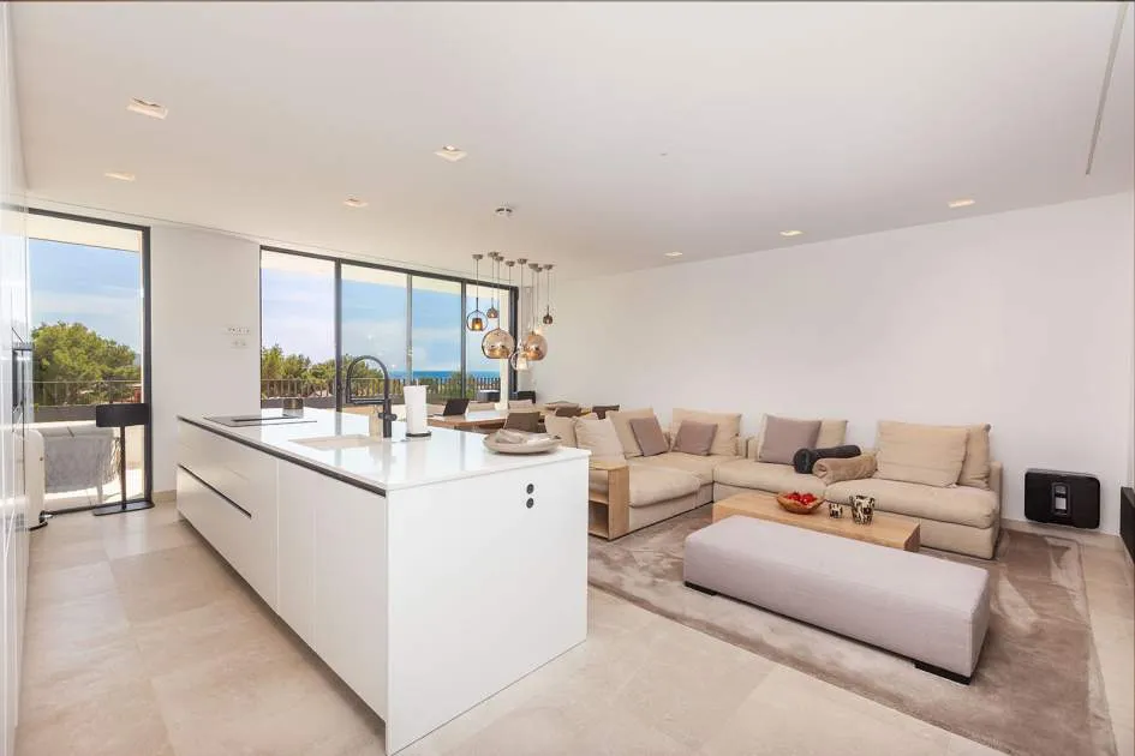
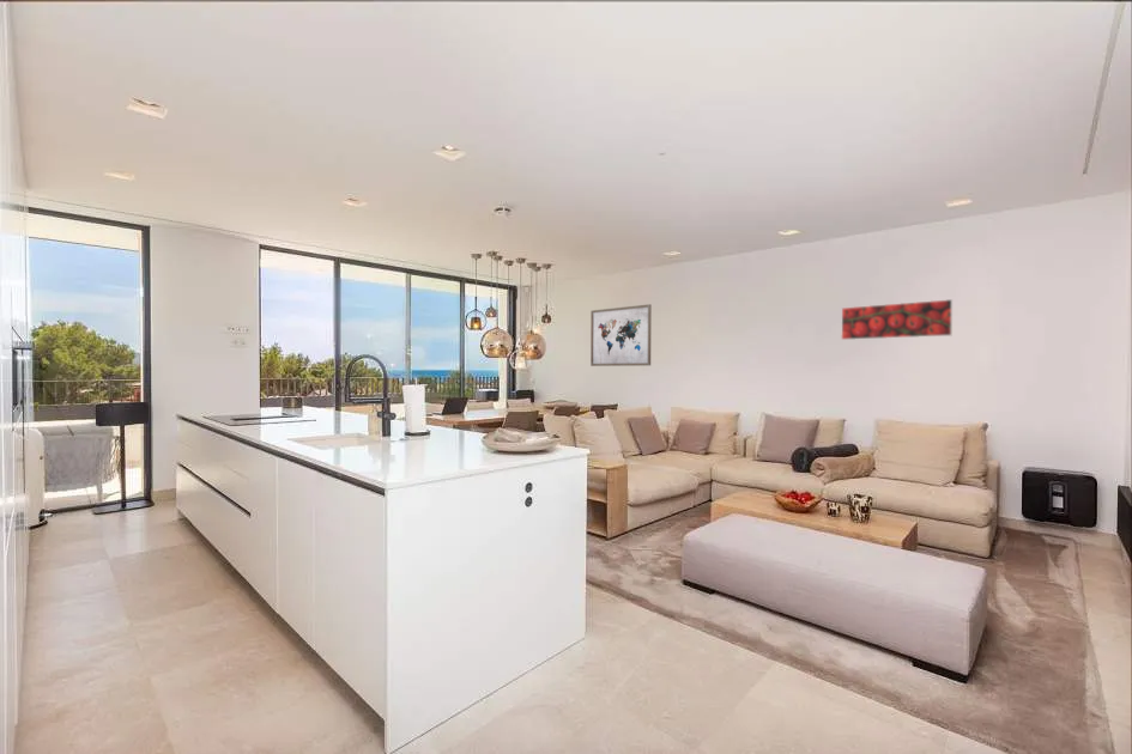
+ wall art (619, 336)
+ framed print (892, 321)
